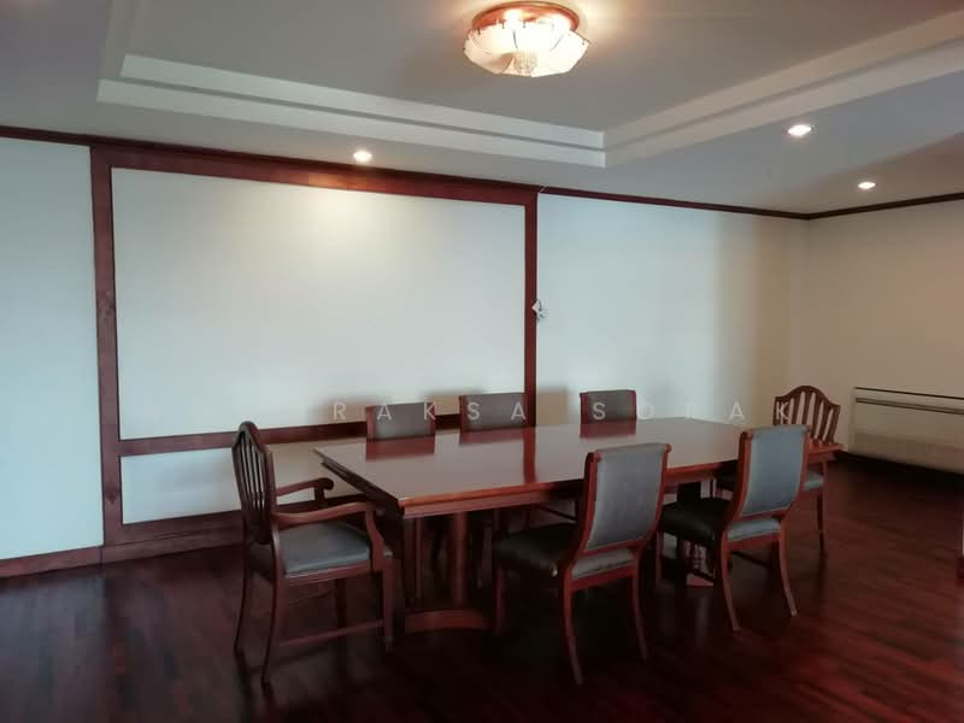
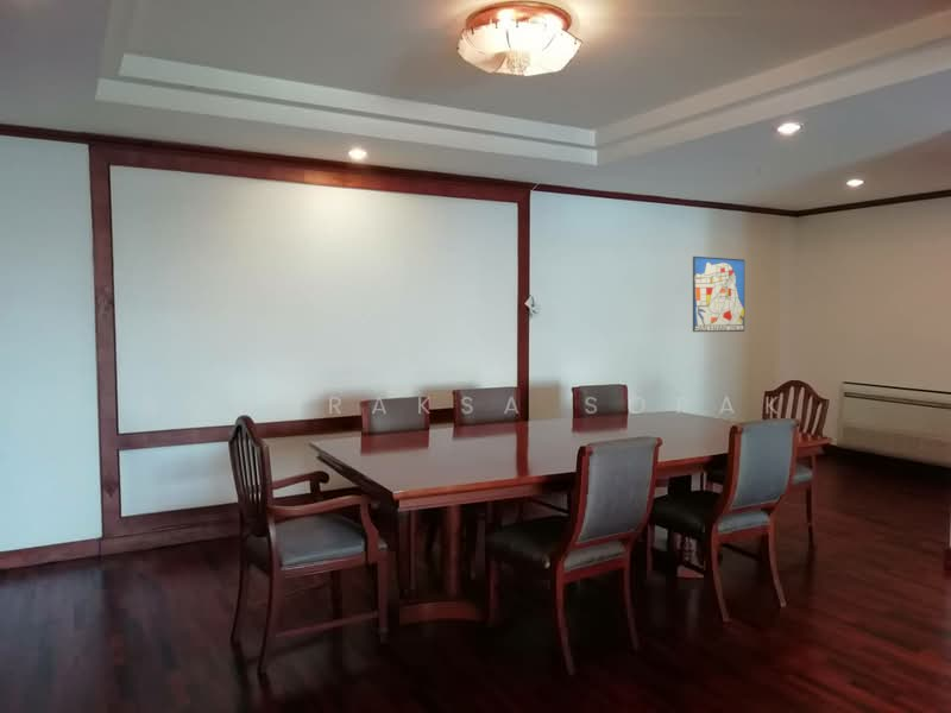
+ wall art (719, 295)
